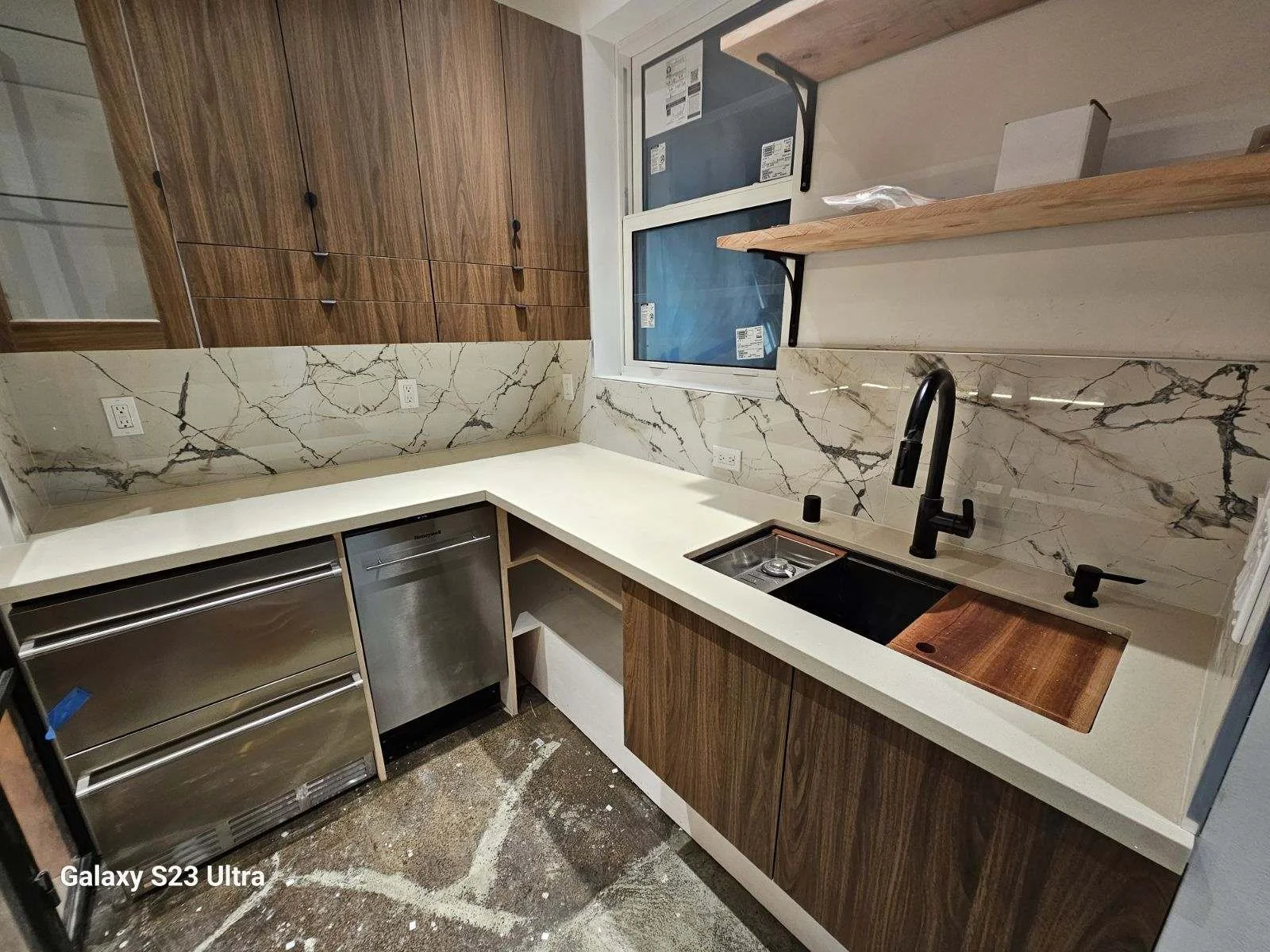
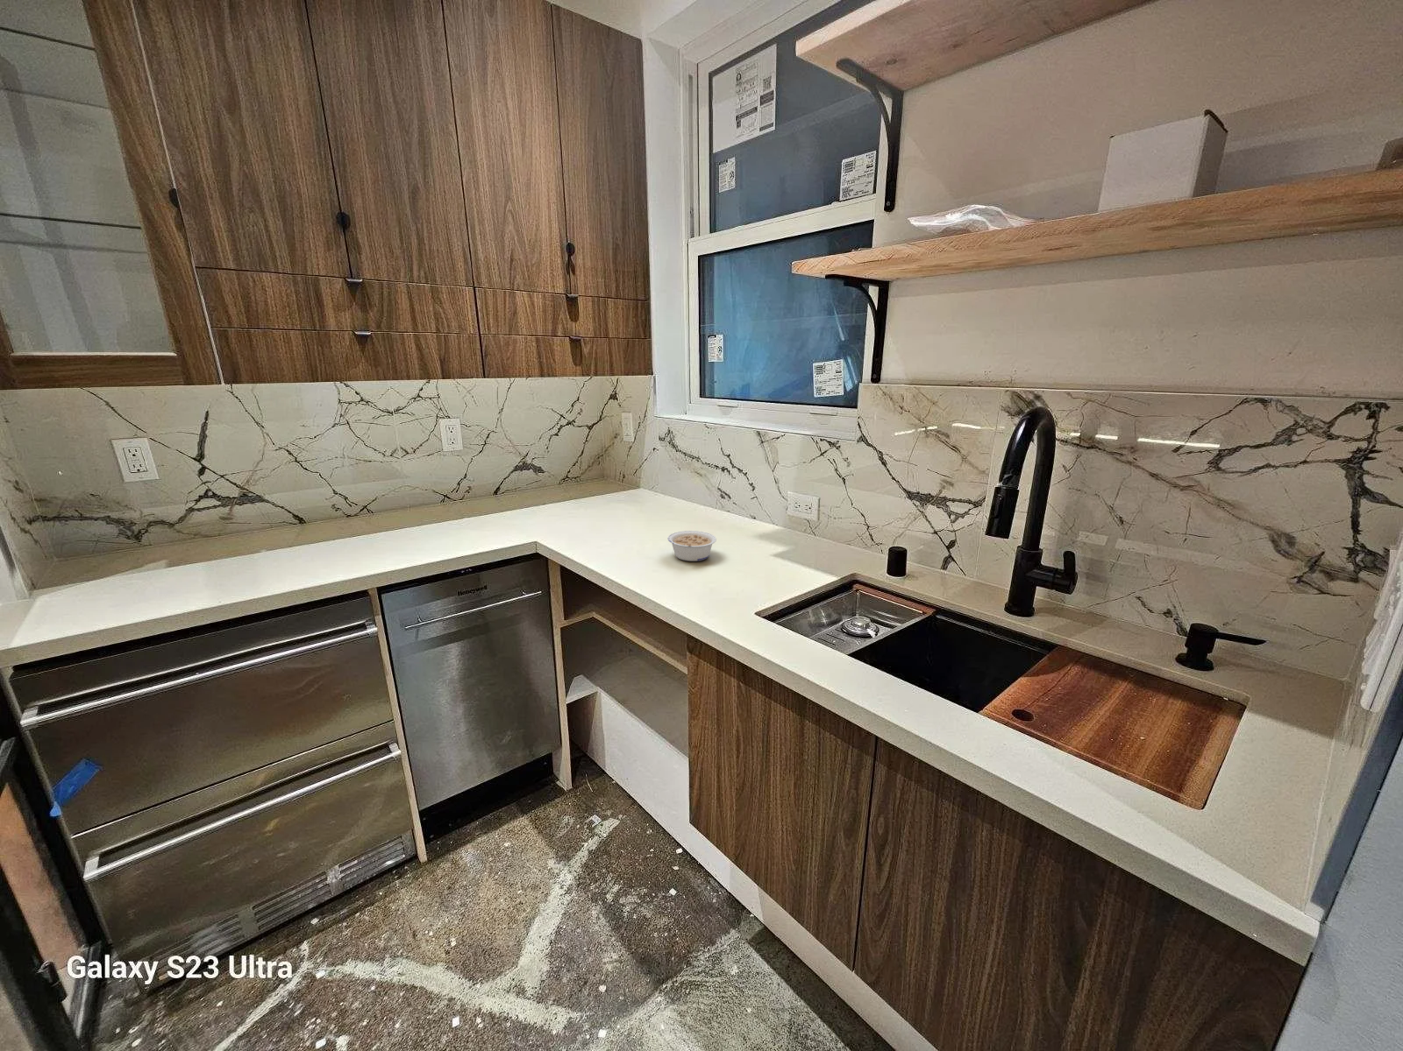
+ legume (693, 545)
